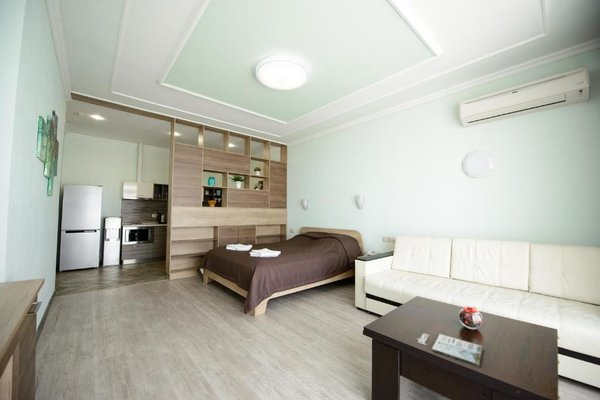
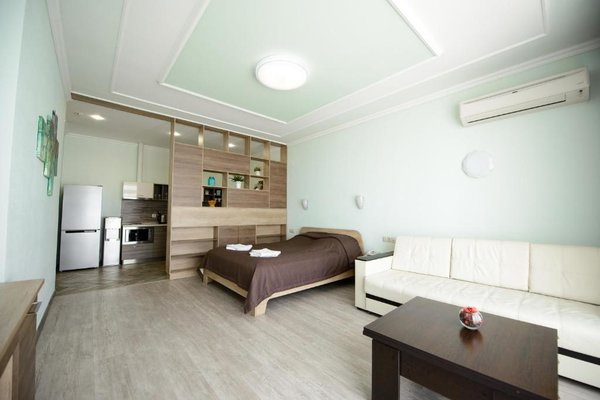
- magazine (447, 345)
